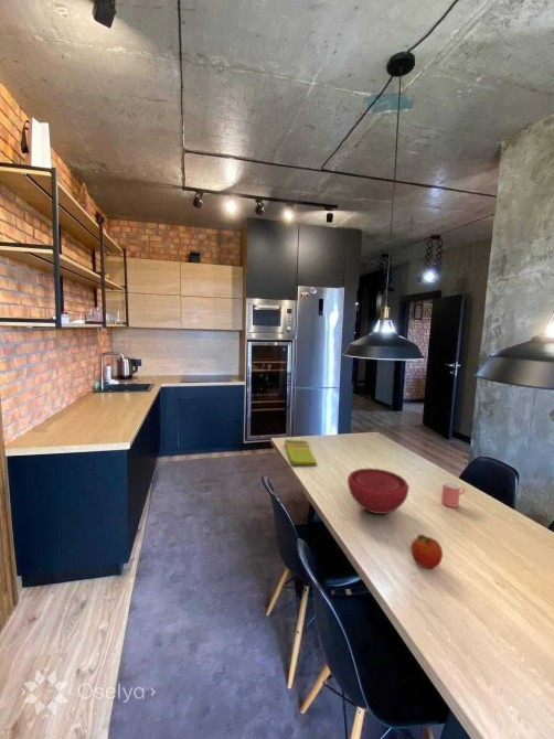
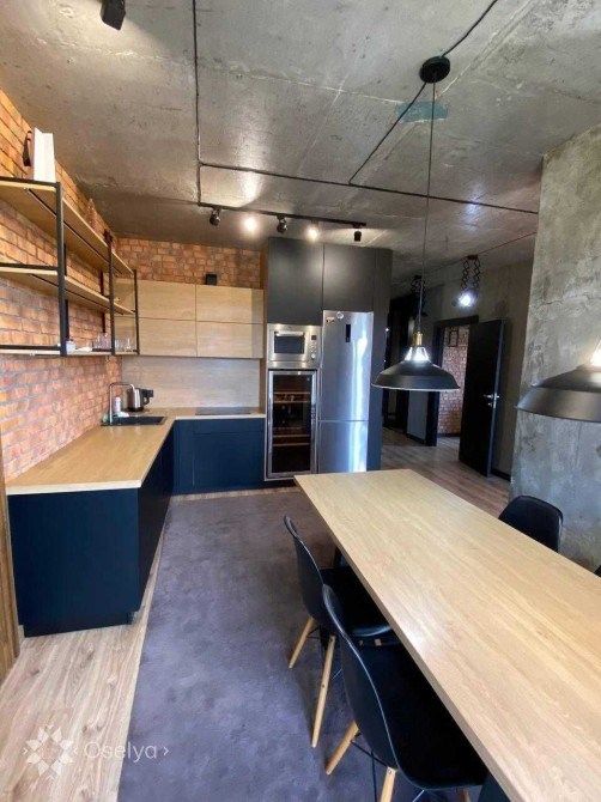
- dish towel (299, 451)
- cup (454, 493)
- fruit (426, 549)
- bowl (376, 494)
